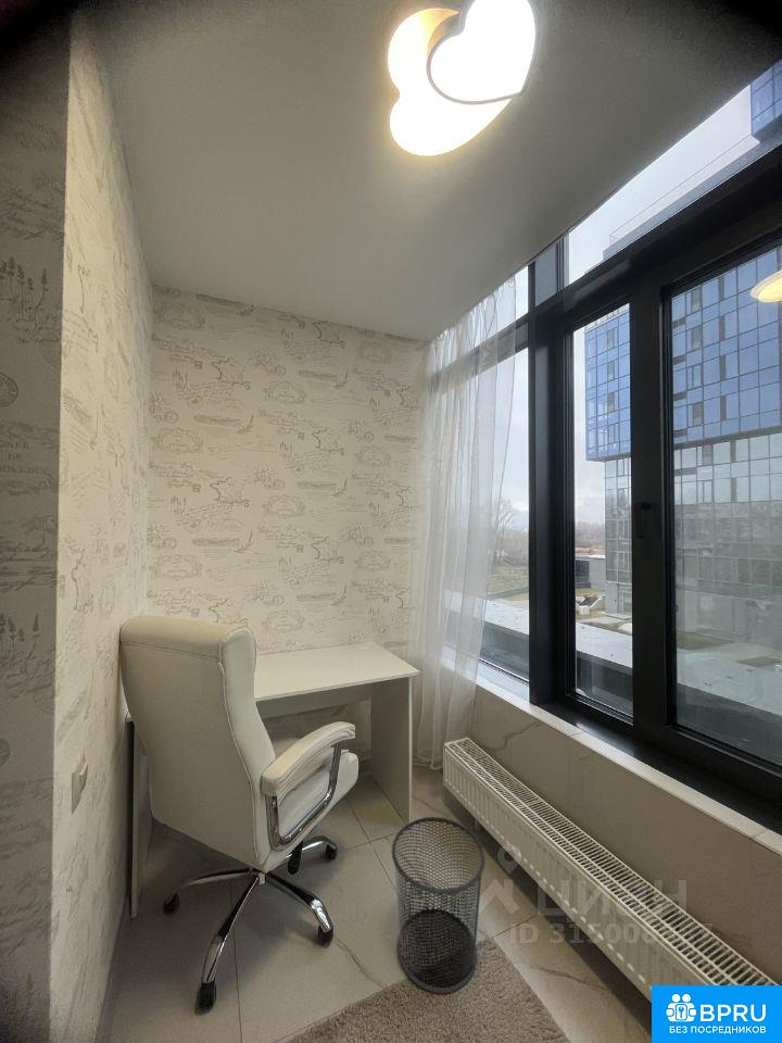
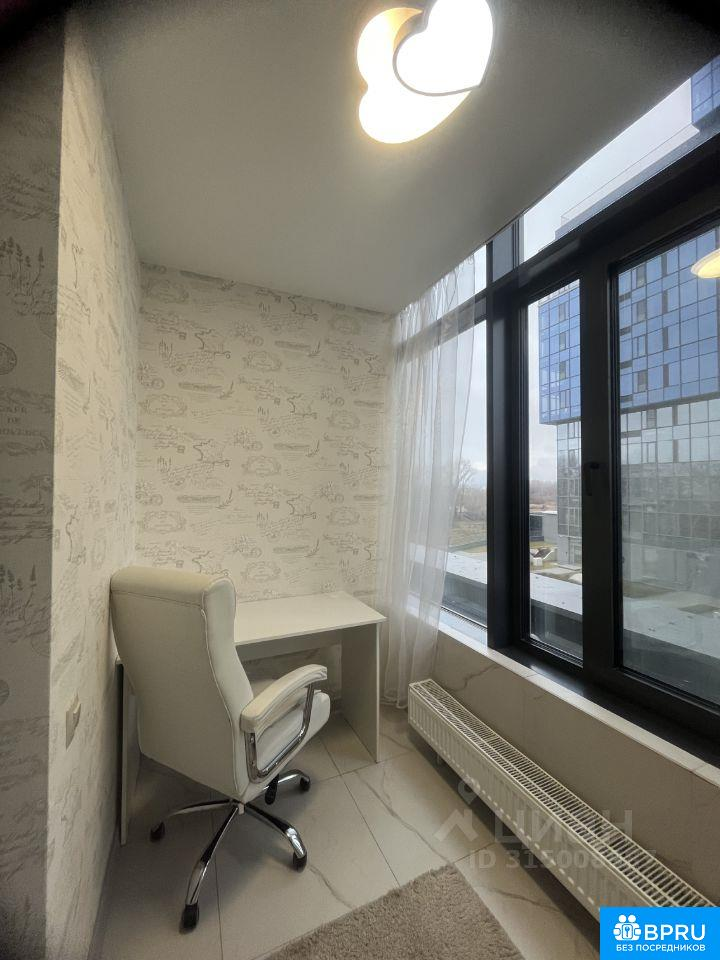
- waste bin (437, 899)
